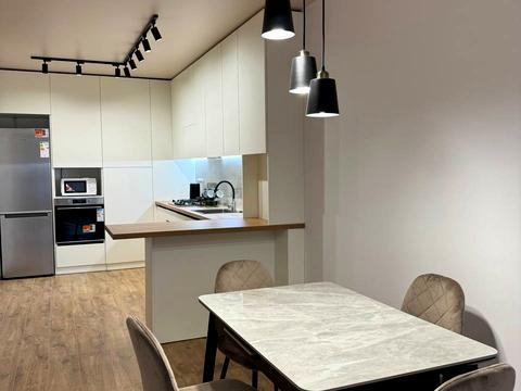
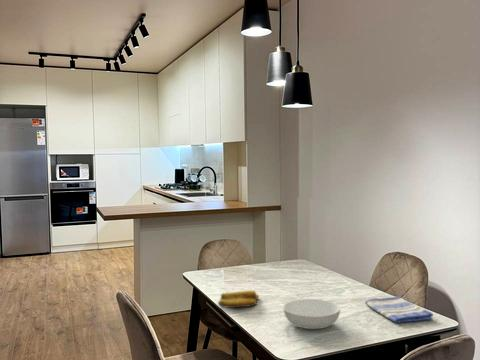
+ serving bowl (311, 315)
+ banana (238, 295)
+ dish towel (397, 308)
